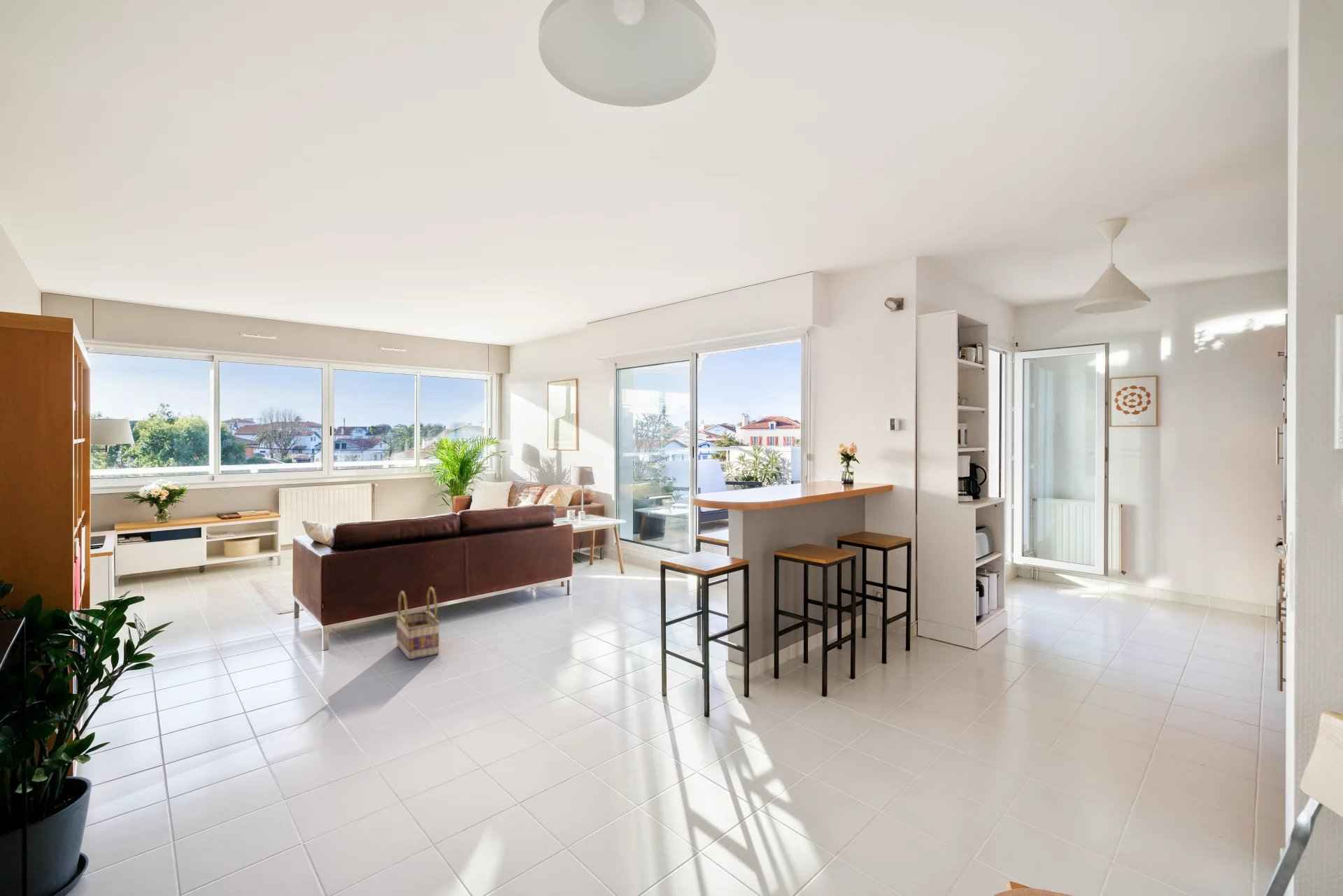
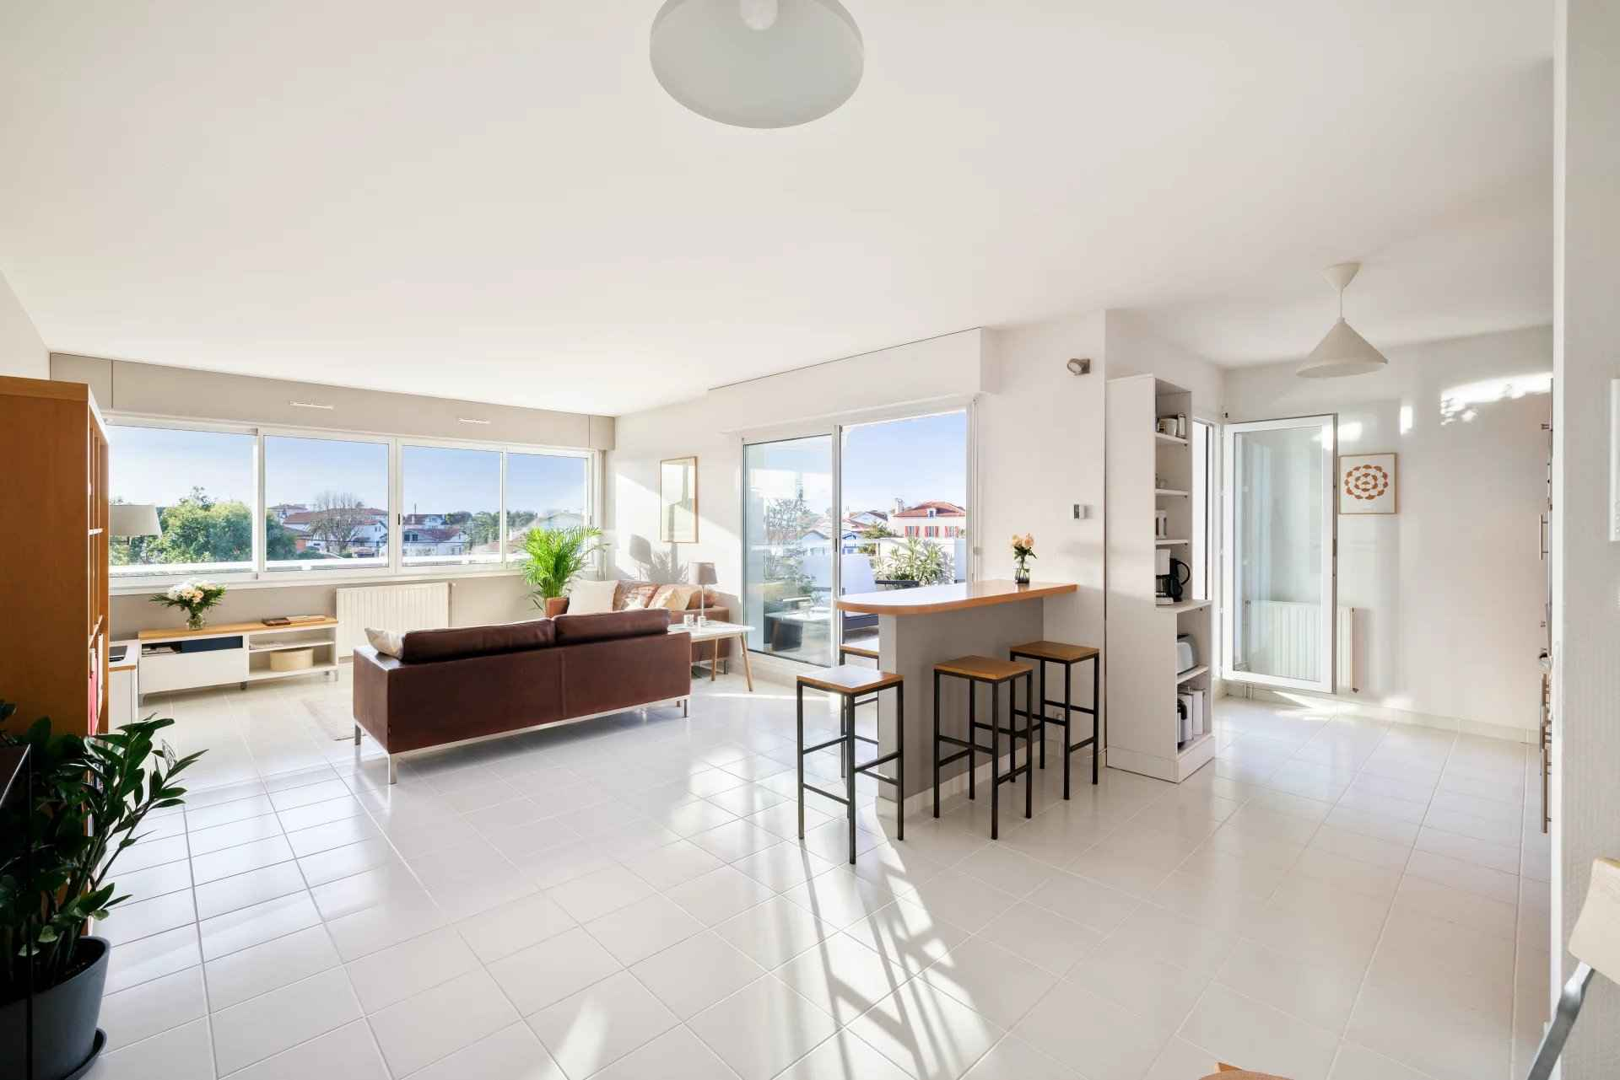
- basket (418, 619)
